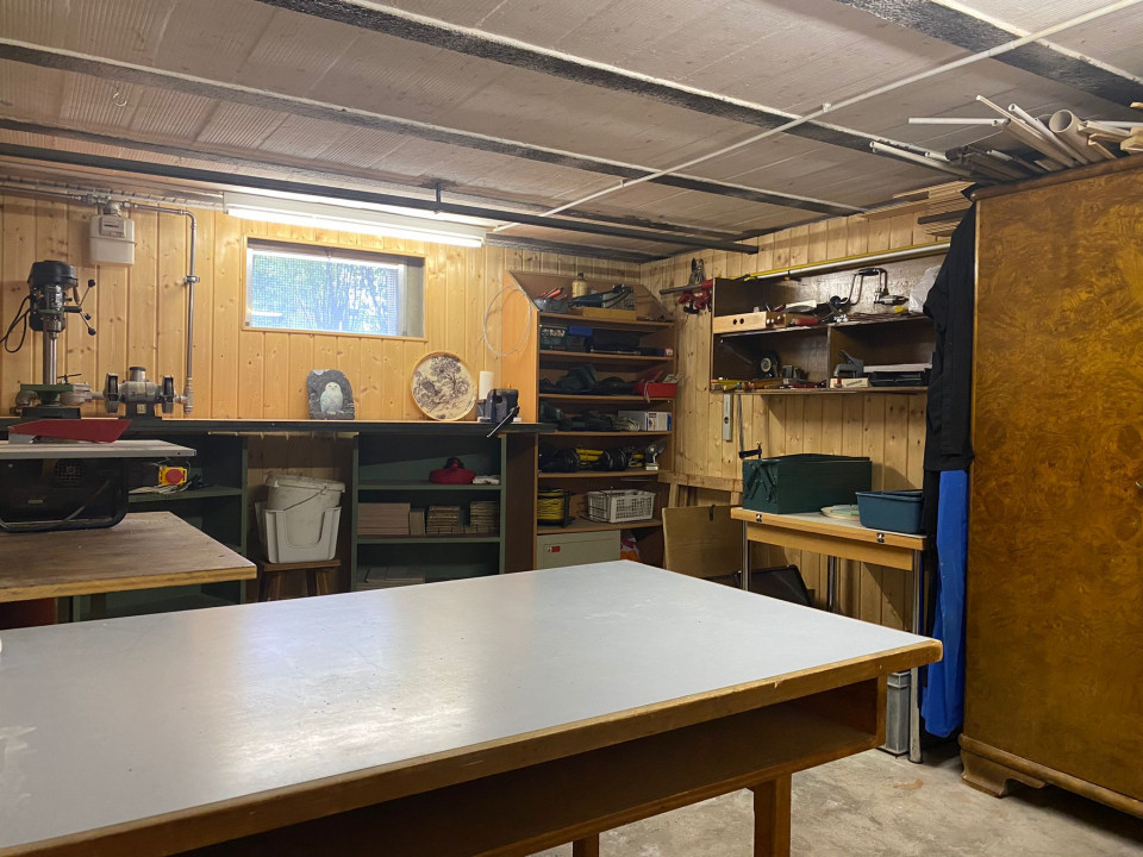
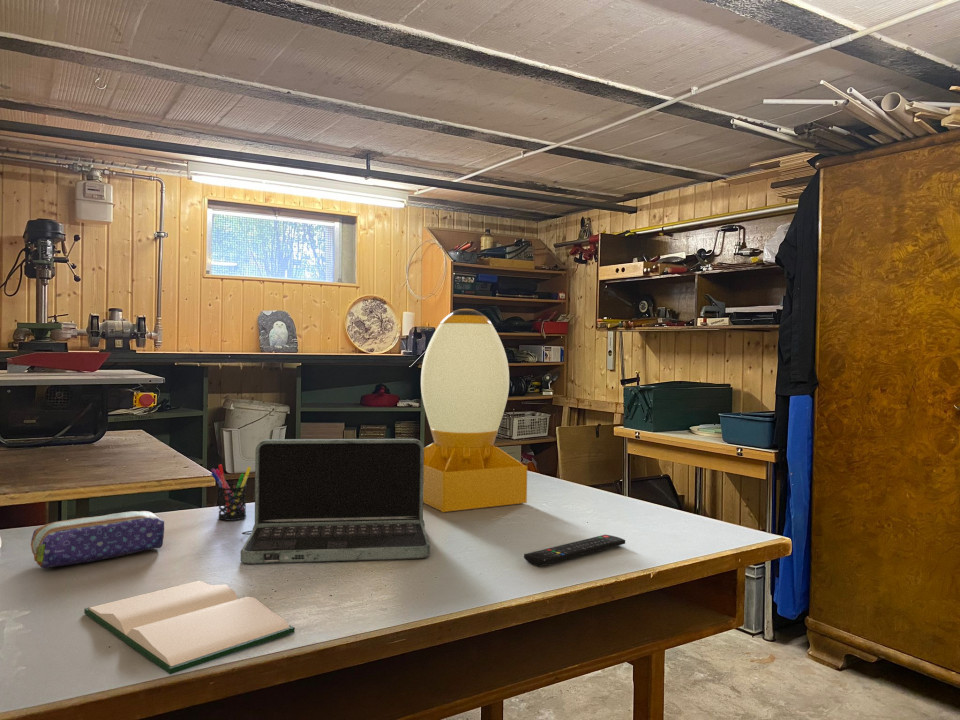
+ hardback book (186, 614)
+ pen holder (232, 490)
+ pencil case (99, 536)
+ remote control (577, 550)
+ laptop (334, 493)
+ desk lamp (465, 403)
